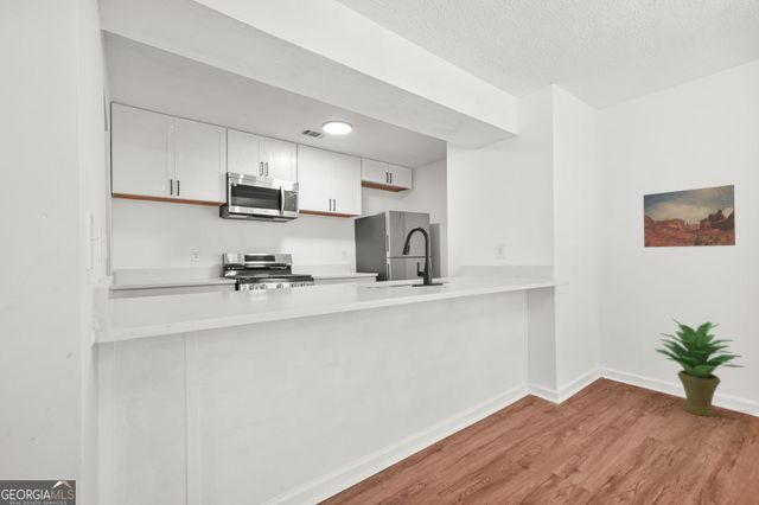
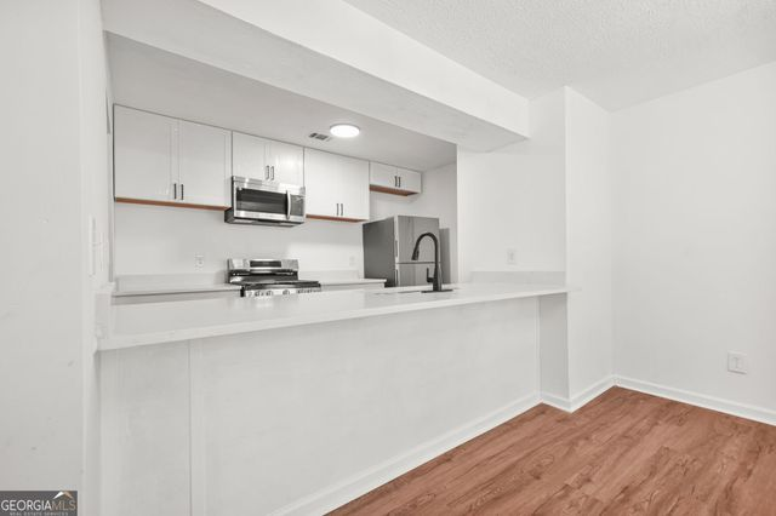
- wall art (685, 218)
- potted plant (699, 365)
